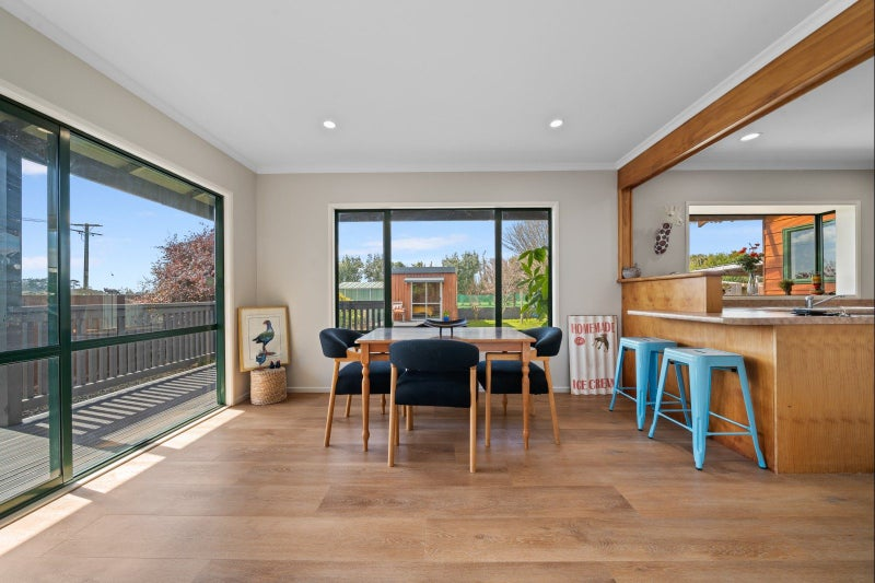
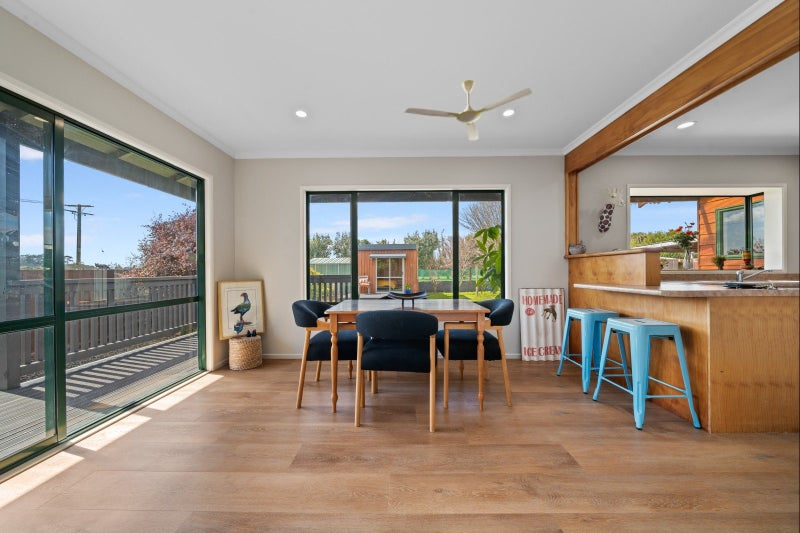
+ ceiling fan (465, 108)
